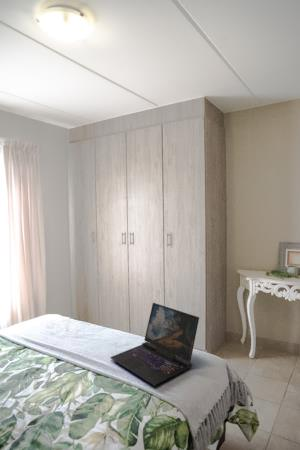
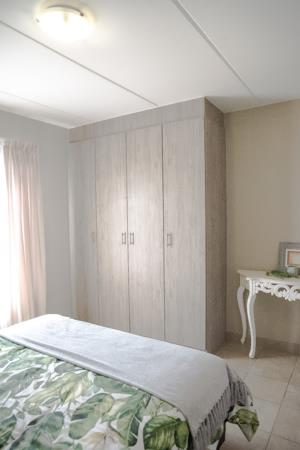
- laptop (154, 339)
